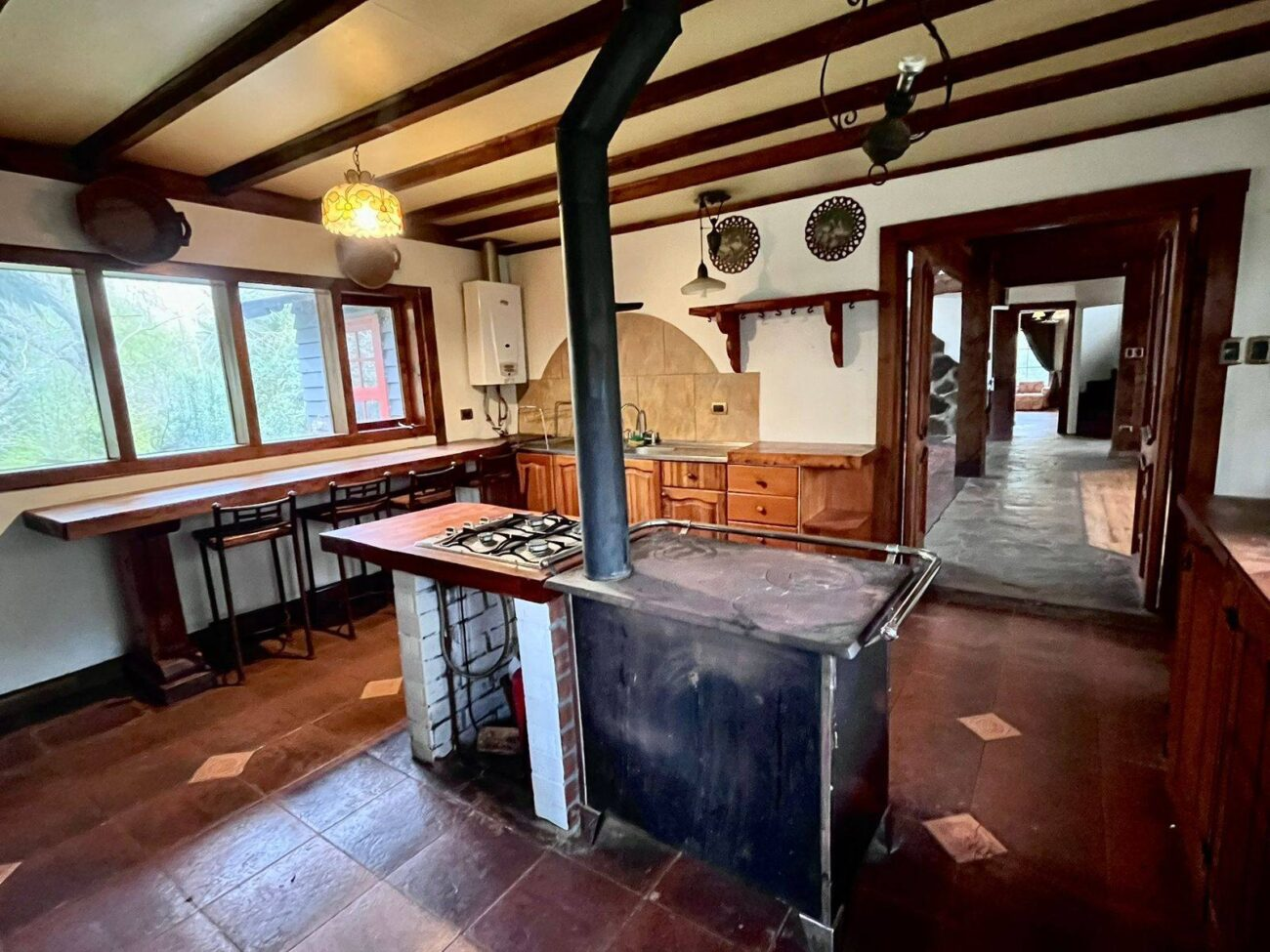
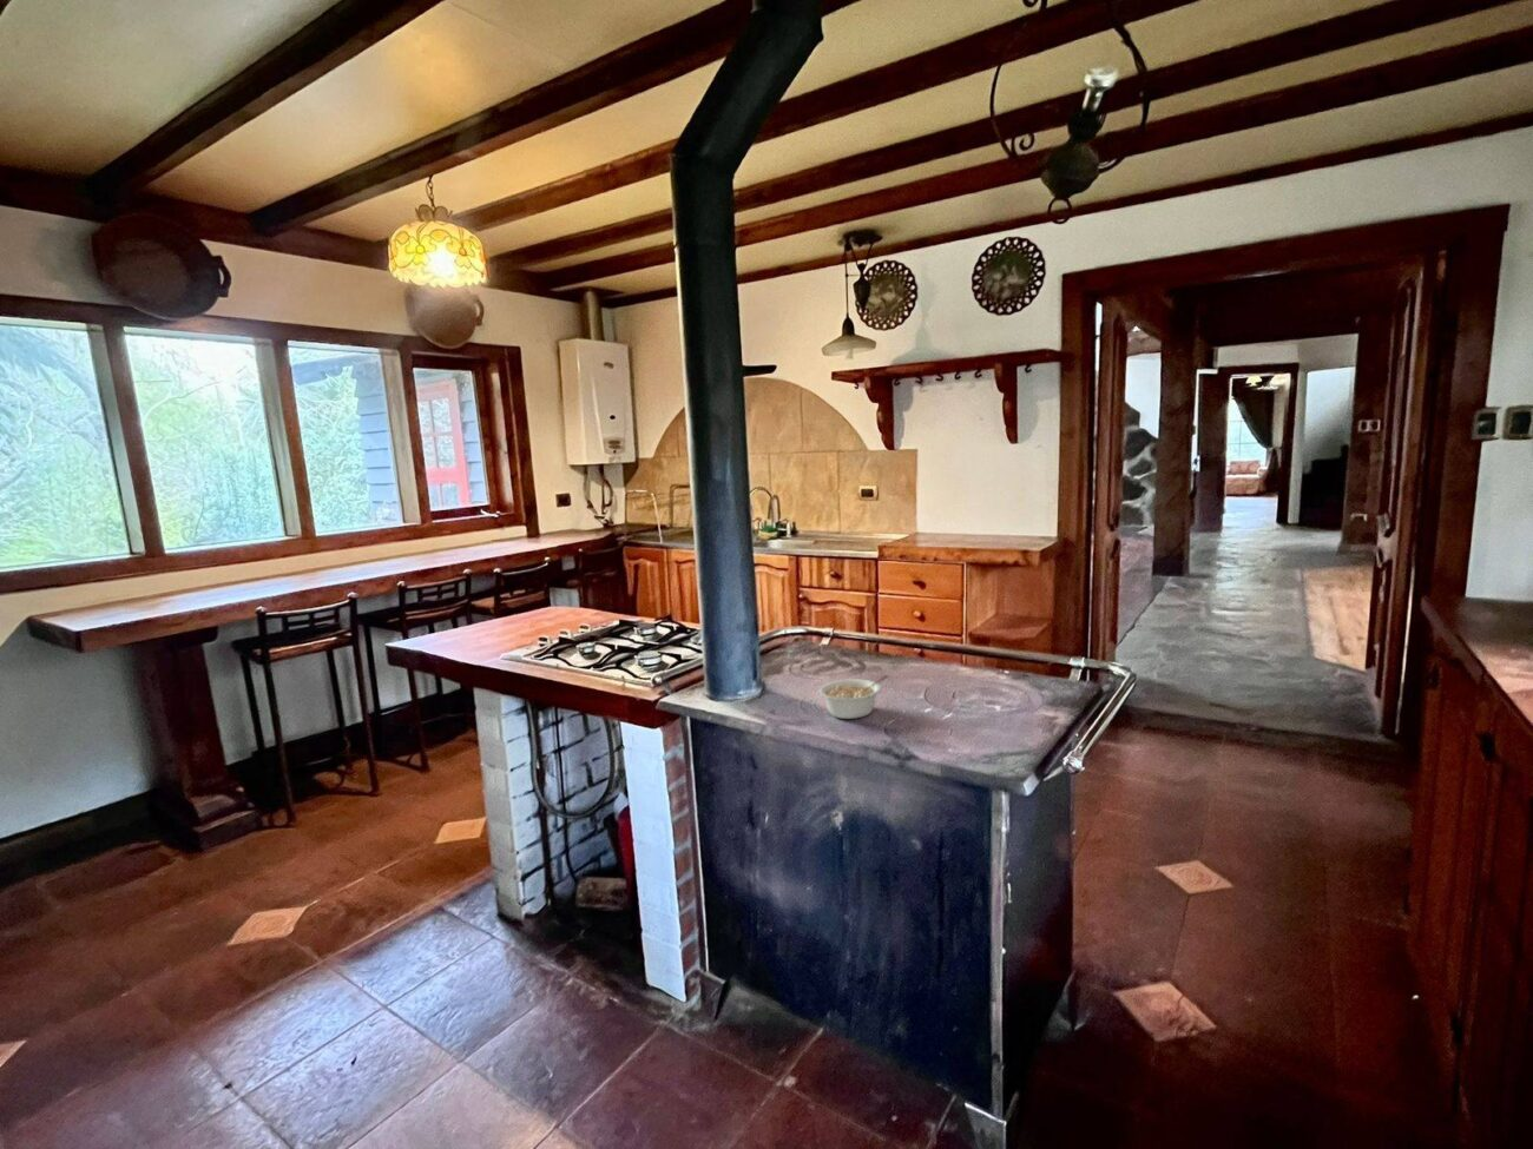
+ legume (850, 696)
